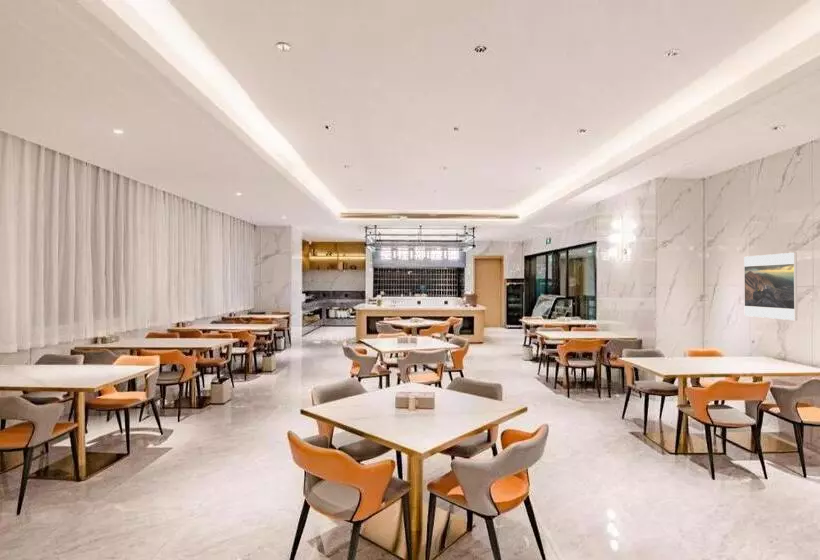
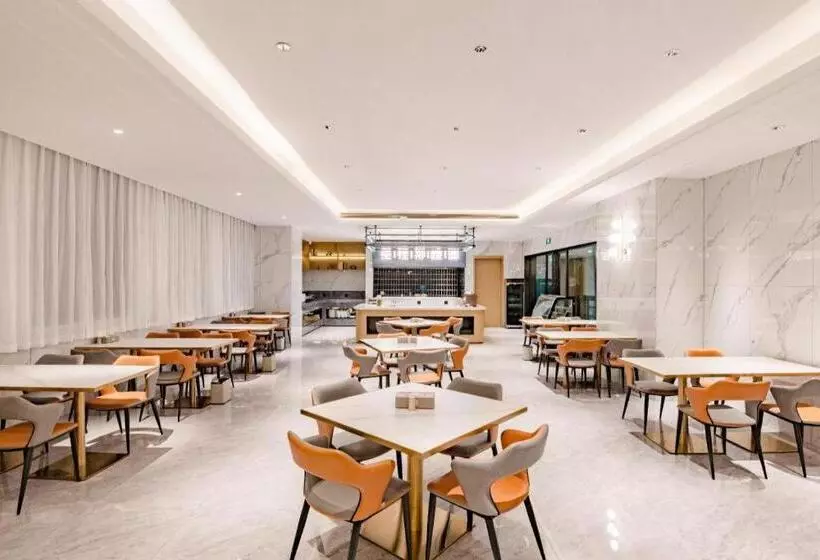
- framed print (768, 286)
